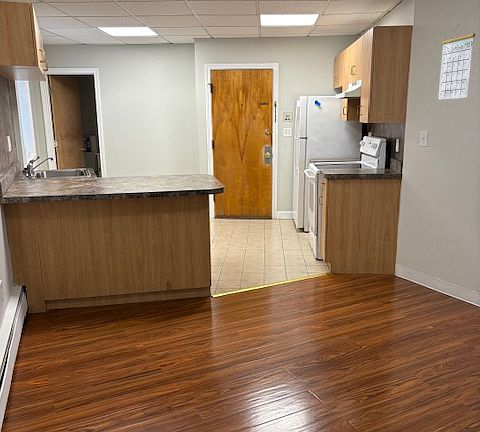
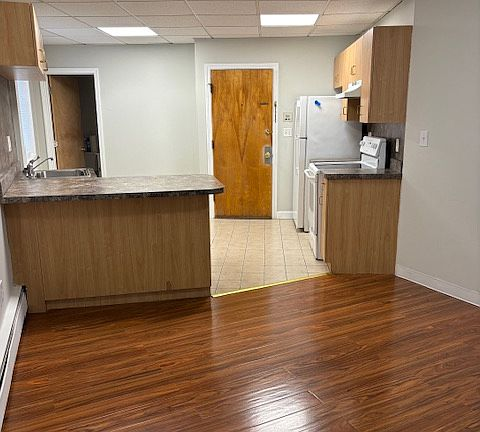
- calendar (456, 61)
